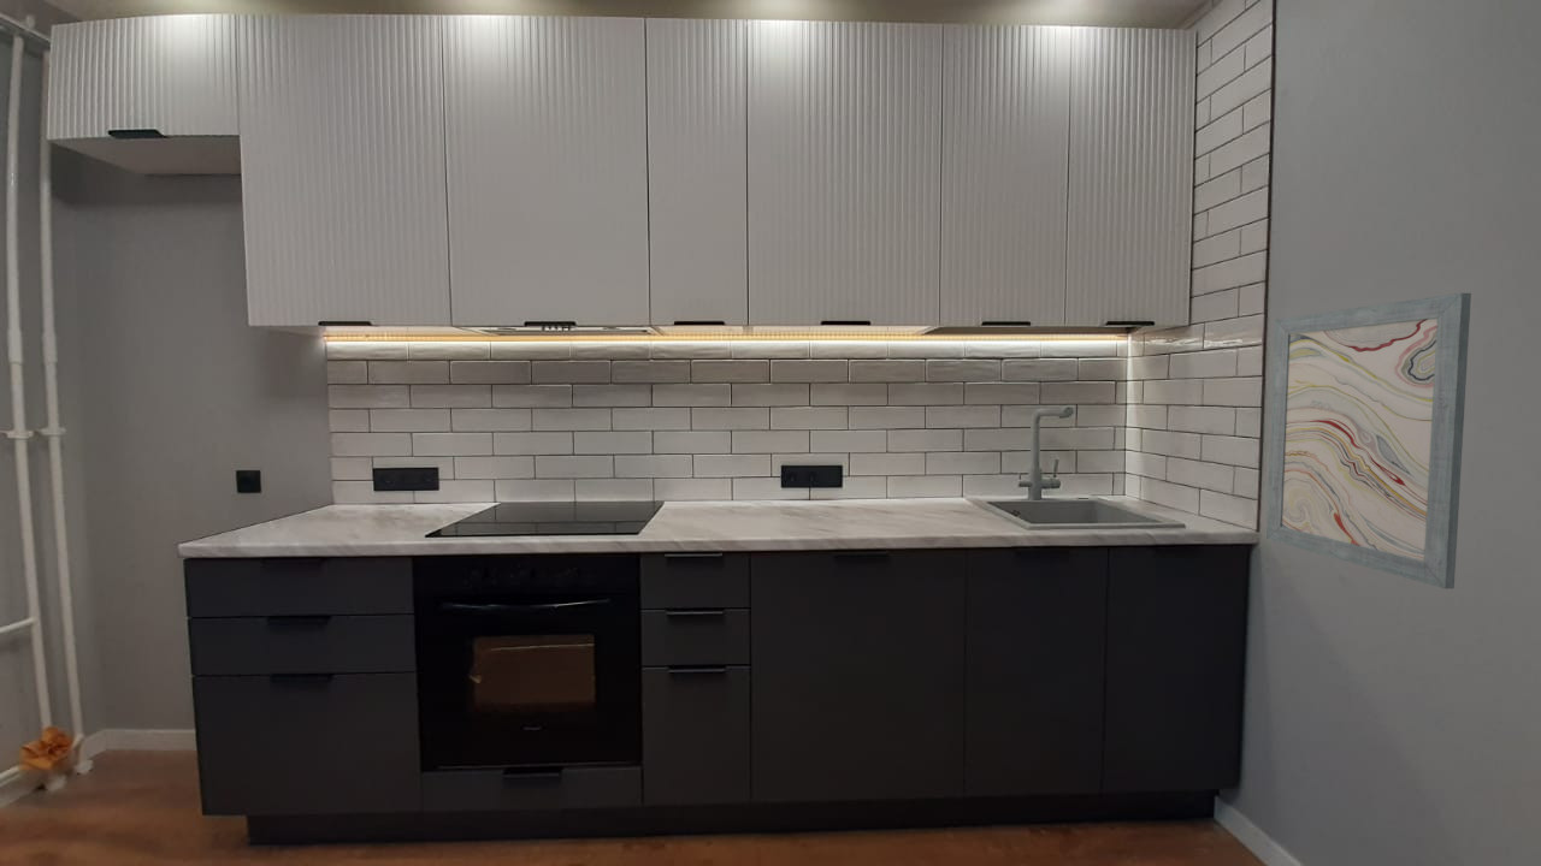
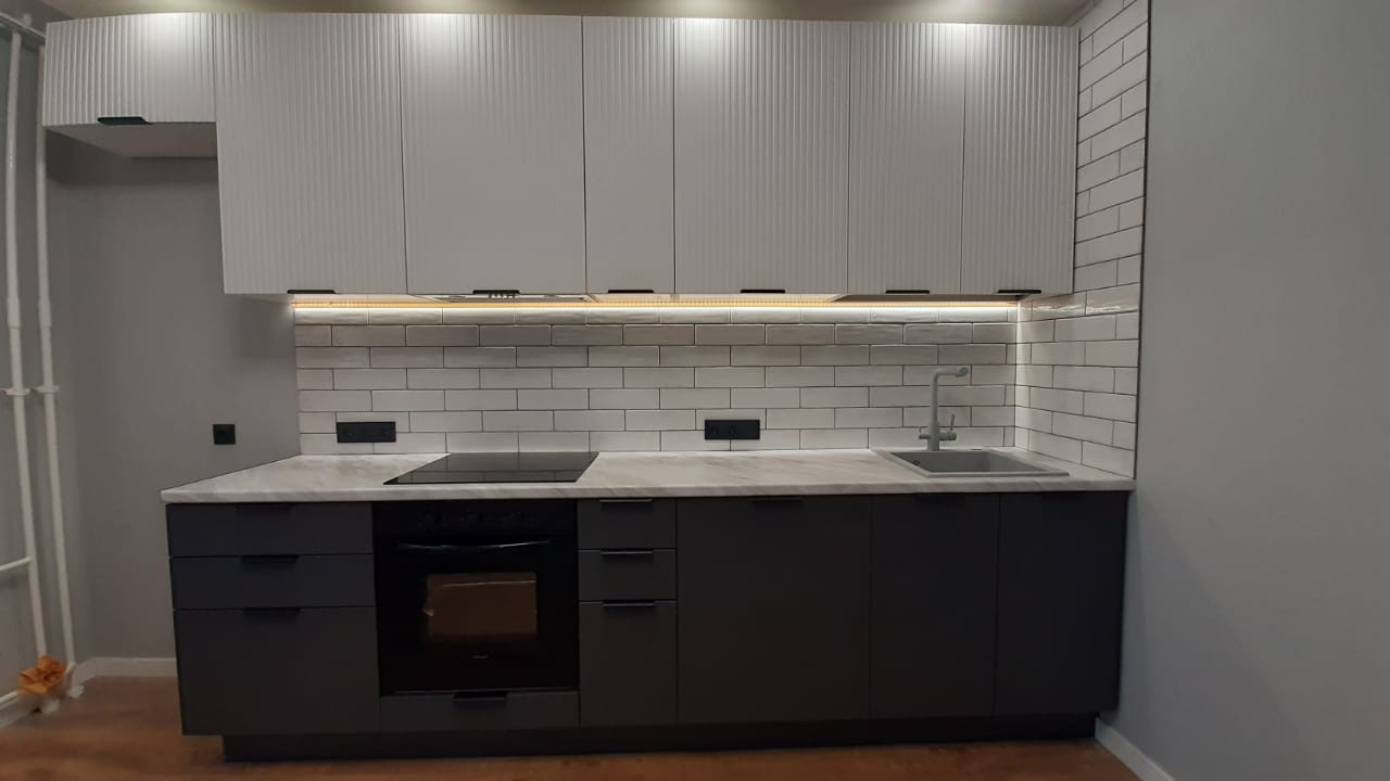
- wall art (1352, 435)
